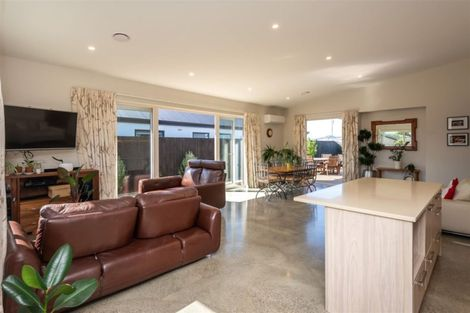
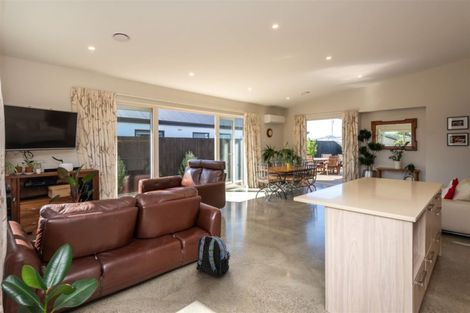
+ backpack (213, 252)
